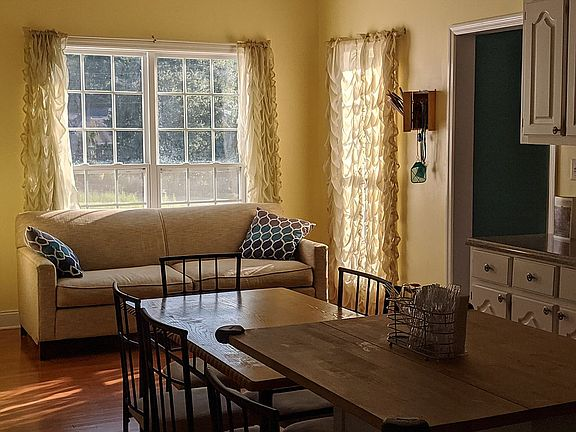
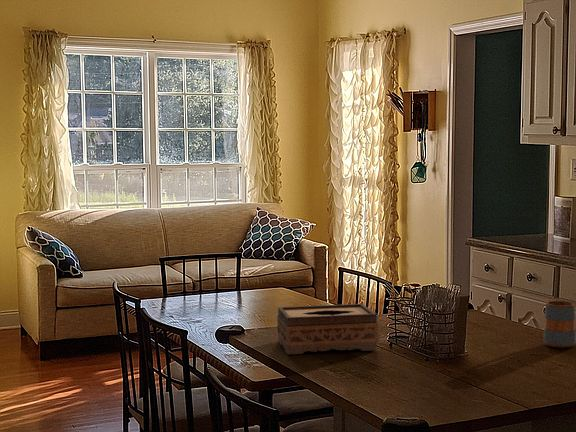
+ mug (556, 322)
+ tissue box (326, 328)
